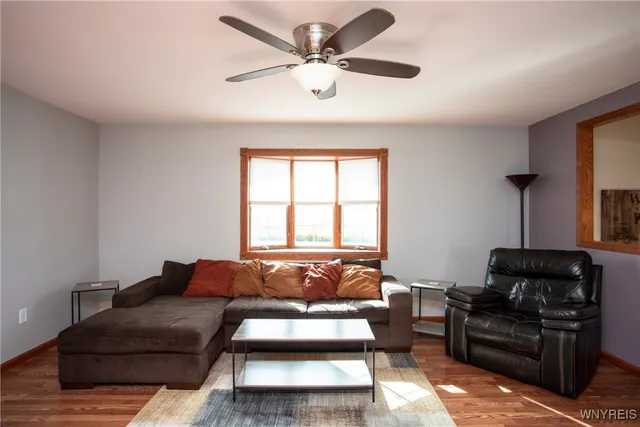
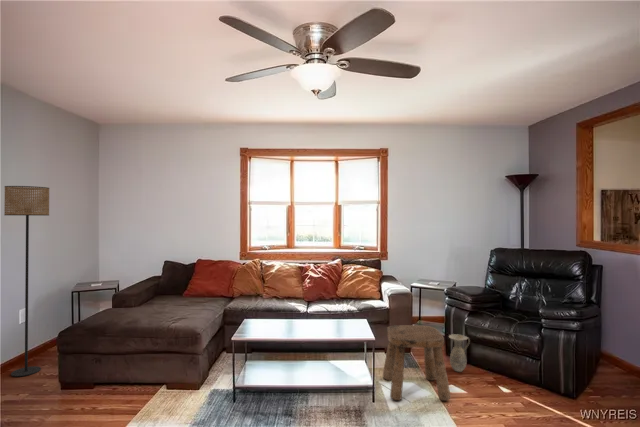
+ stool (424, 358)
+ floor lamp (26, 279)
+ ceramic jug (458, 353)
